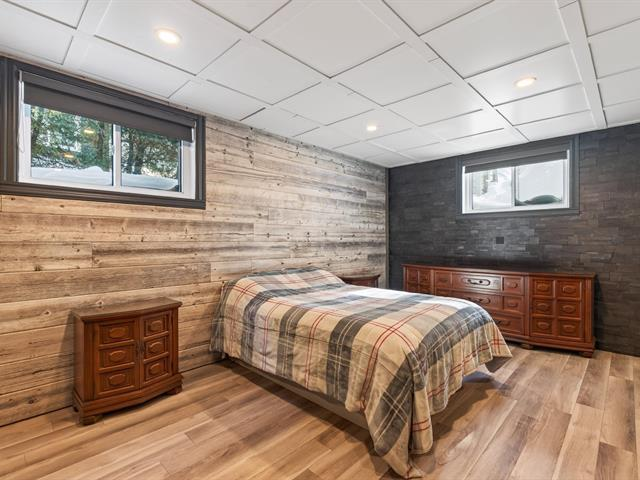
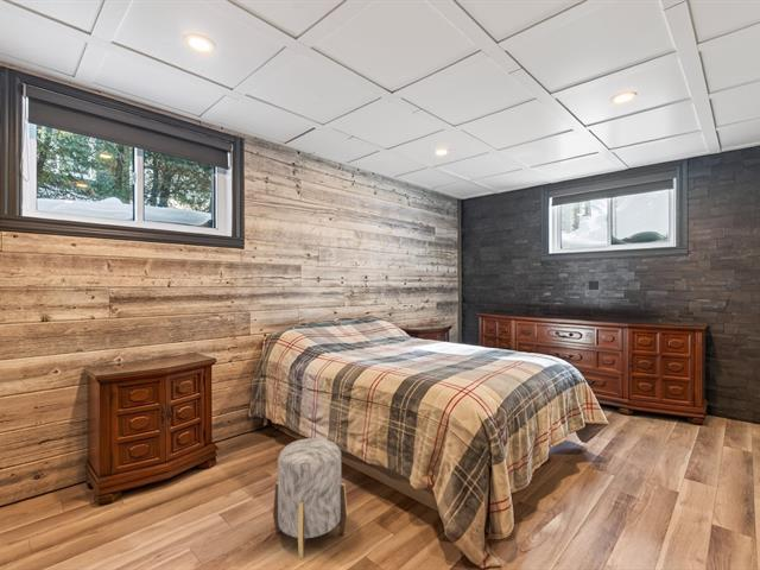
+ stool (310, 488)
